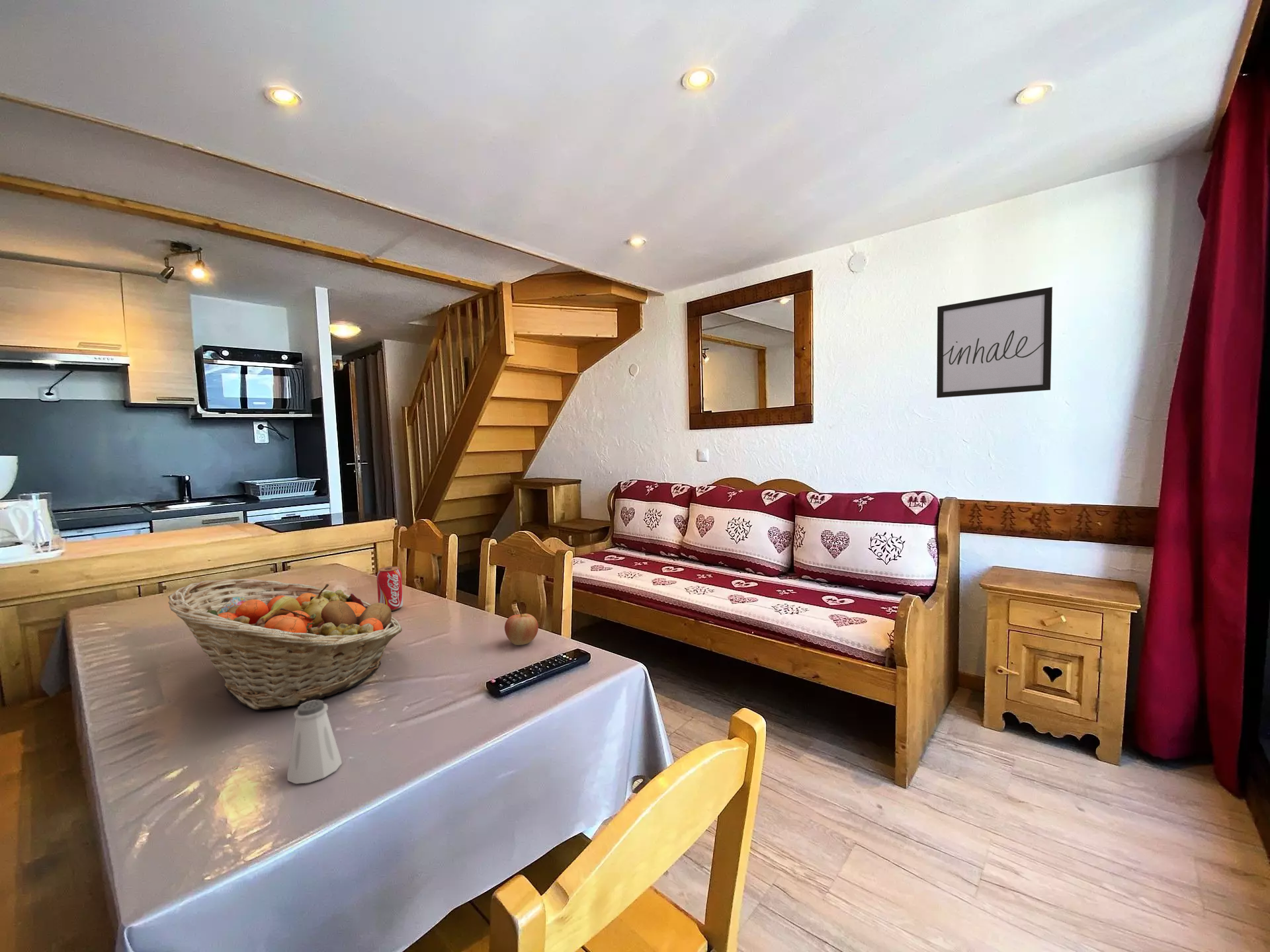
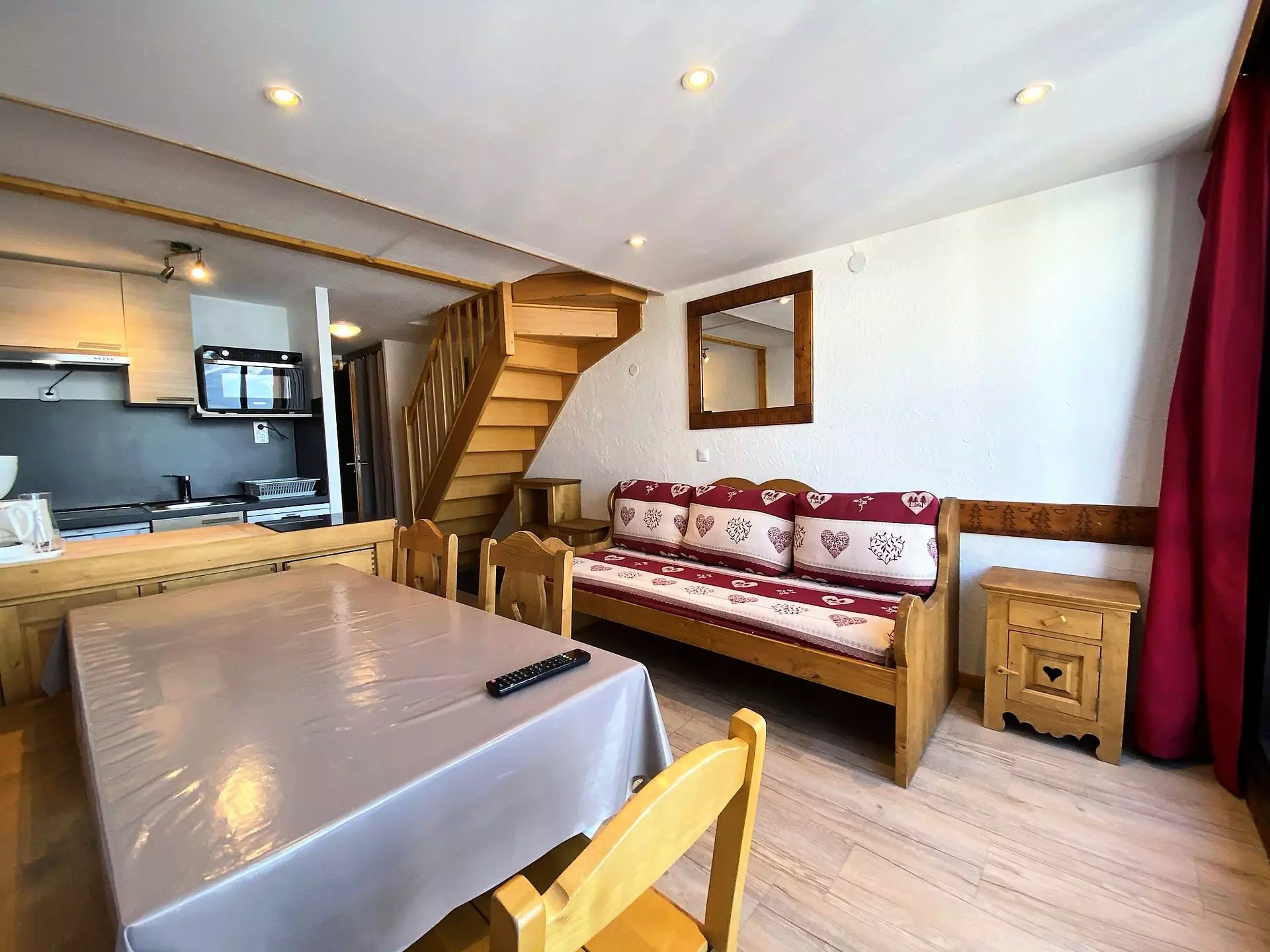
- apple (521, 627)
- beverage can (390, 588)
- wall art (991, 346)
- saltshaker (313, 736)
- fruit basket (294, 626)
